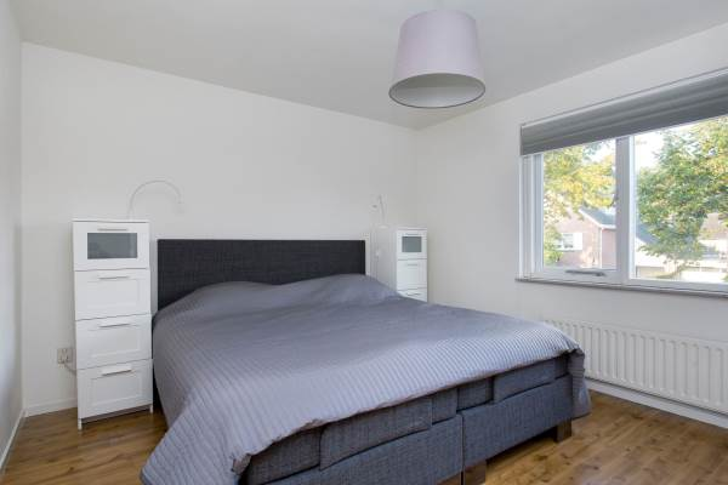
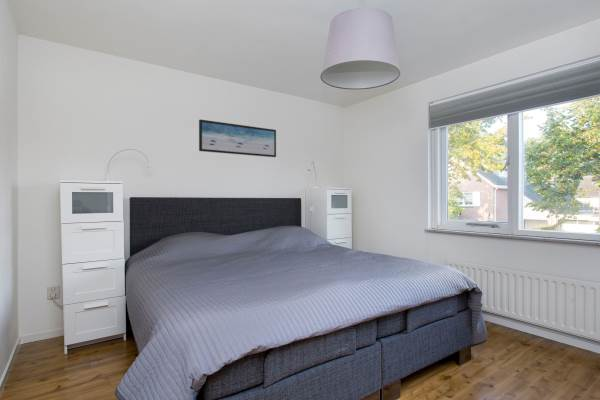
+ wall art (240, 139)
